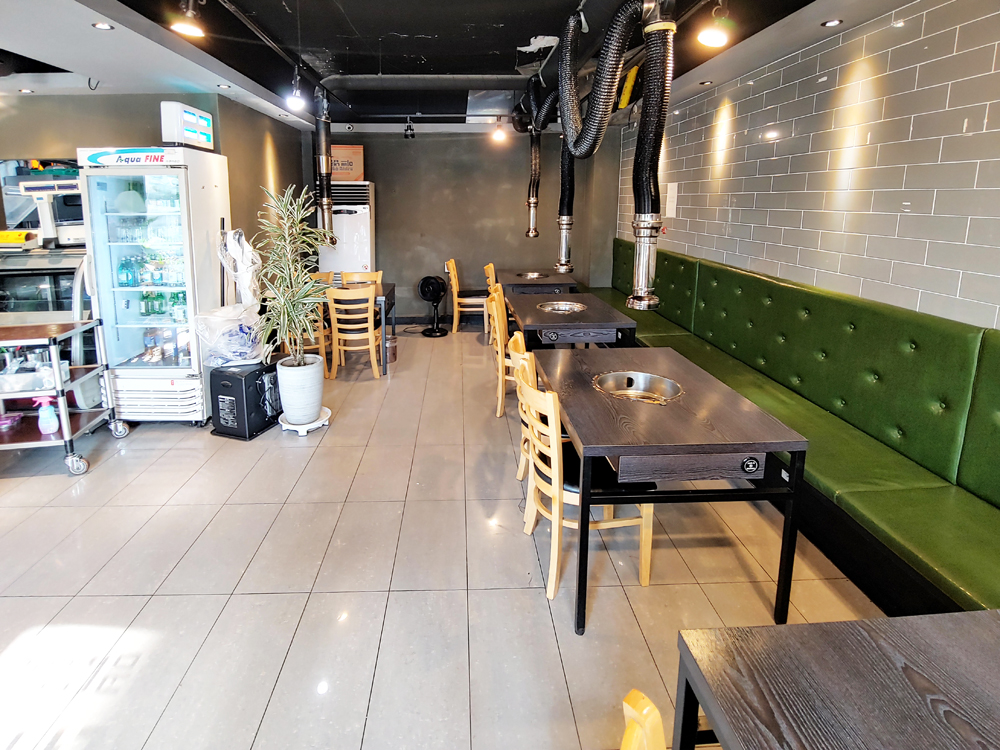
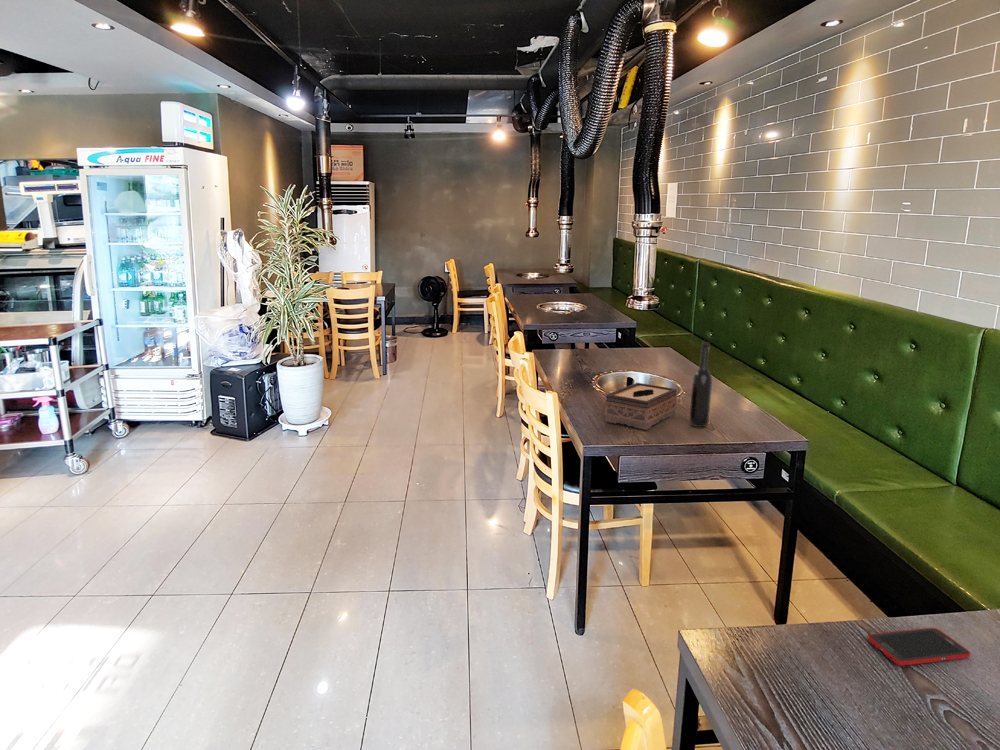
+ bottle (702, 384)
+ cell phone (918, 646)
+ tissue box (641, 404)
